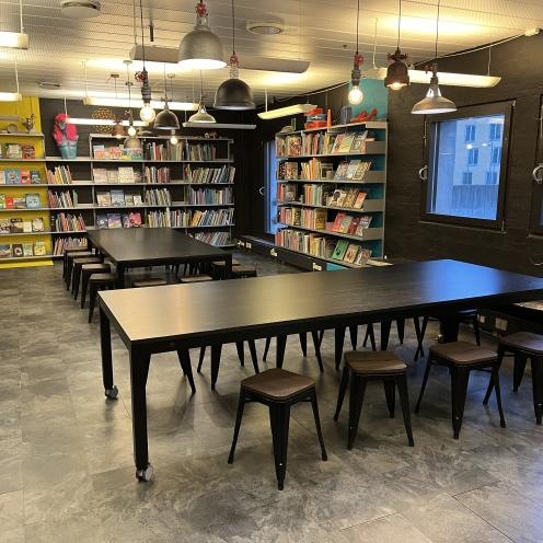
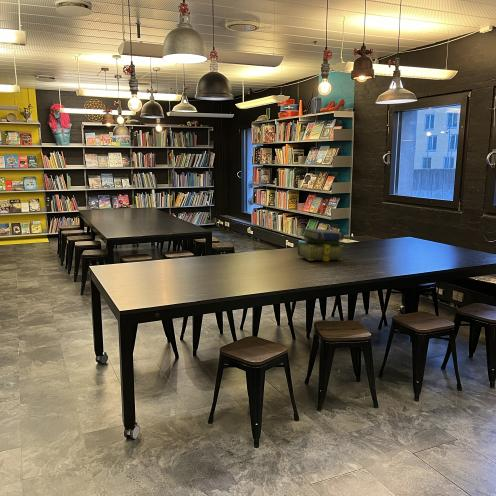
+ stack of books (320, 243)
